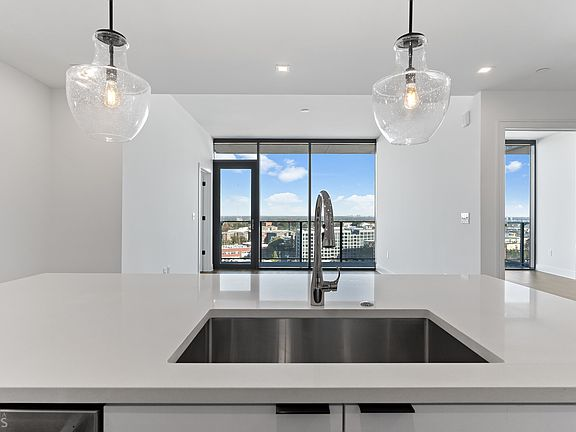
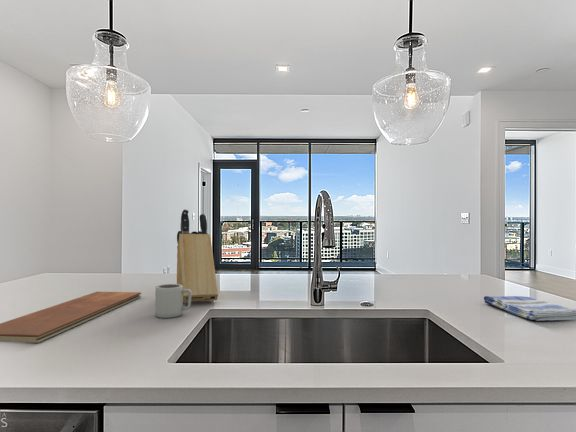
+ dish towel (531, 306)
+ cup (173, 300)
+ knife block (194, 251)
+ chopping board (73, 311)
